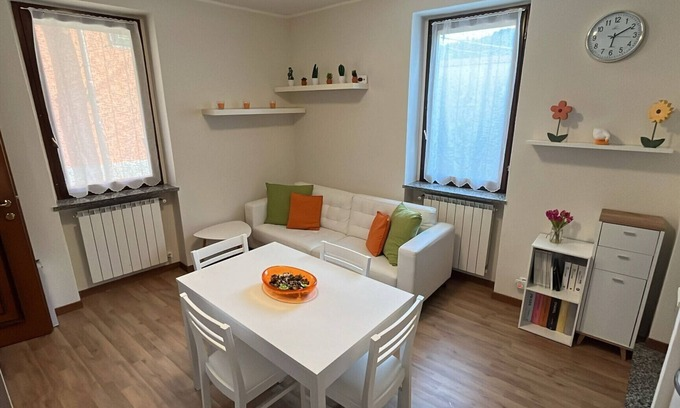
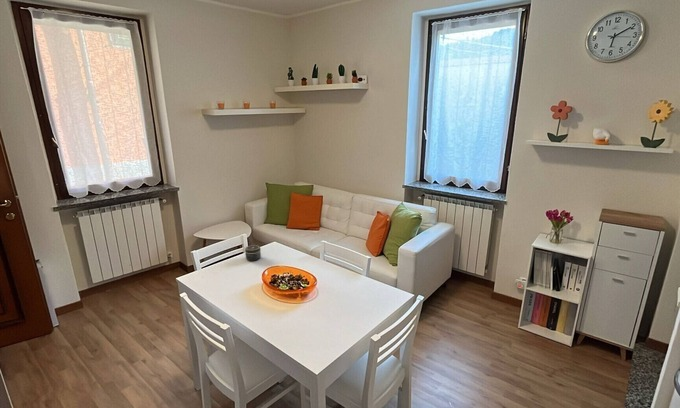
+ jar (253, 252)
